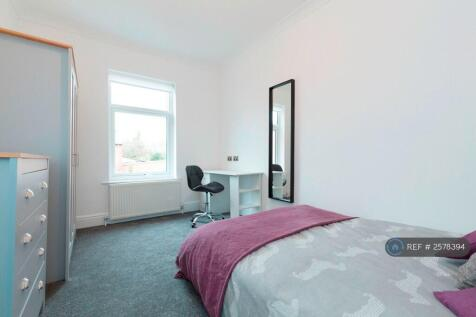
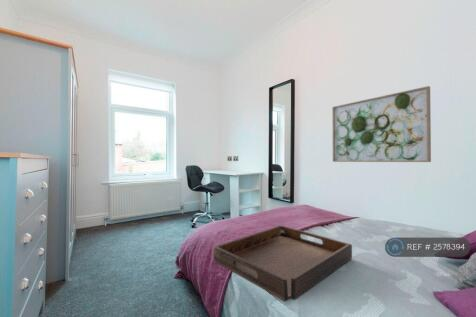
+ serving tray (283, 252)
+ wall art (373, 130)
